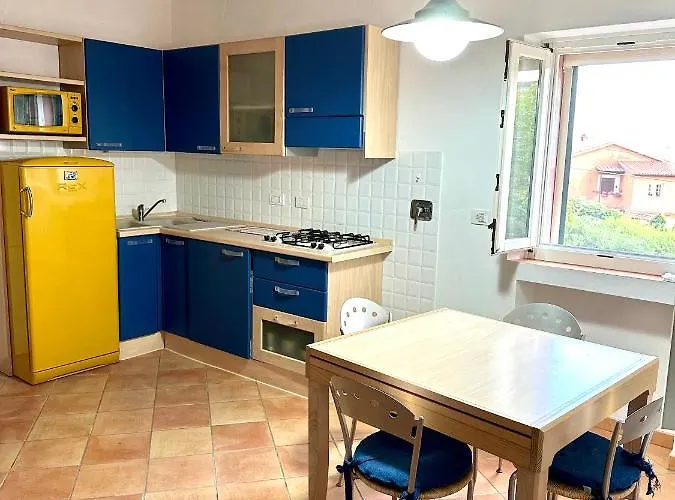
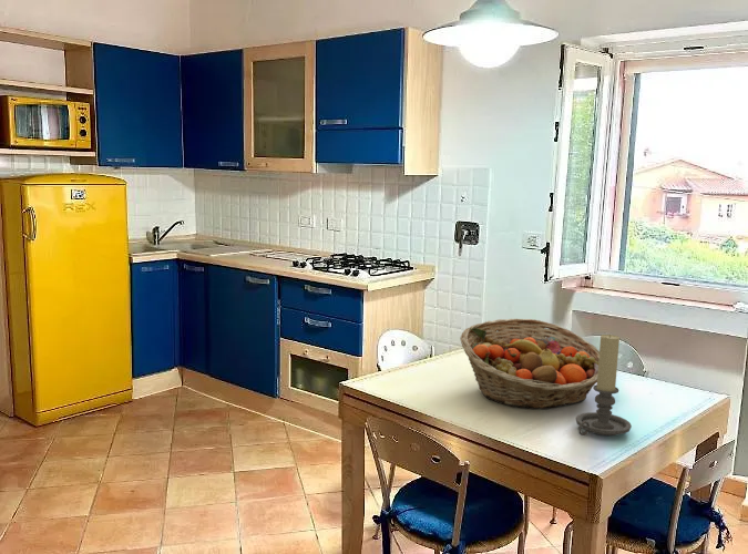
+ fruit basket (532, 361)
+ candle holder (603, 383)
